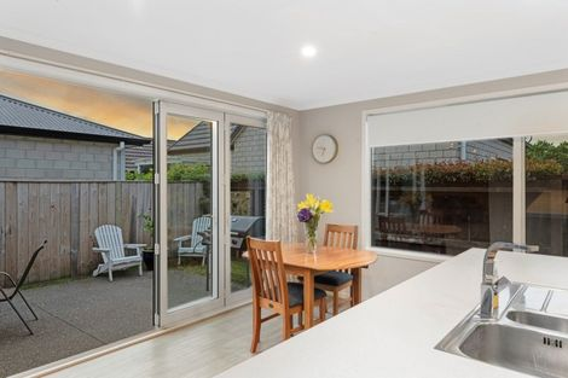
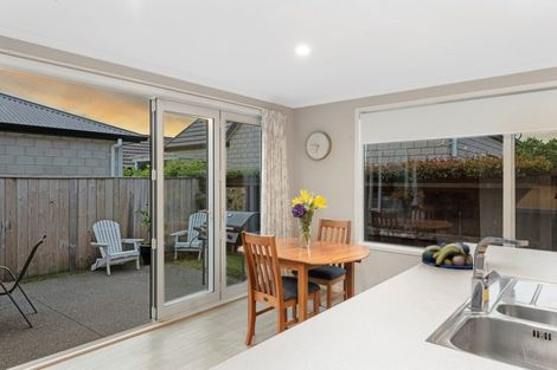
+ fruit bowl (450, 252)
